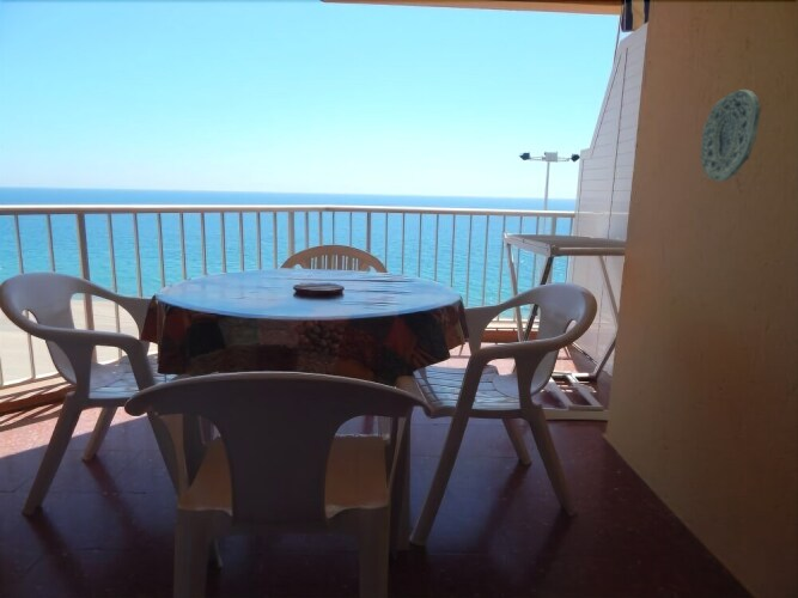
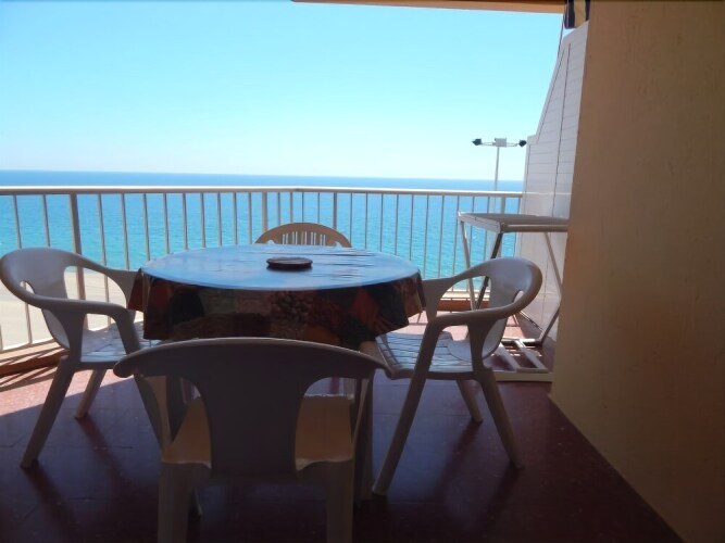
- decorative plate (726, 136)
